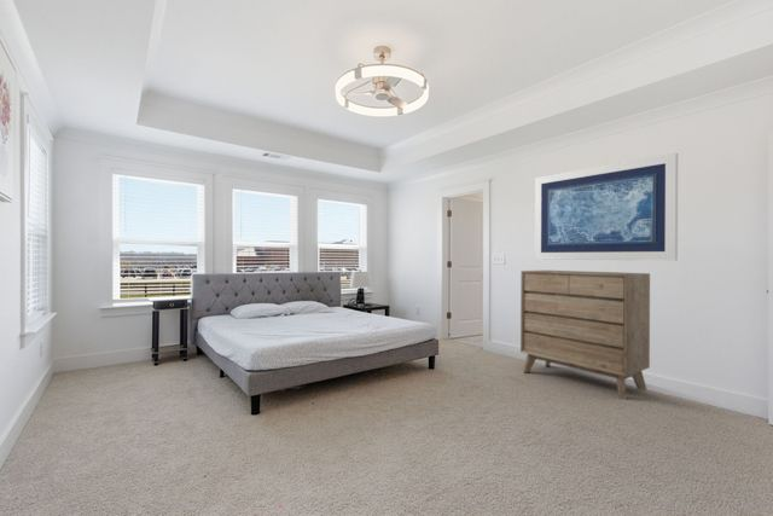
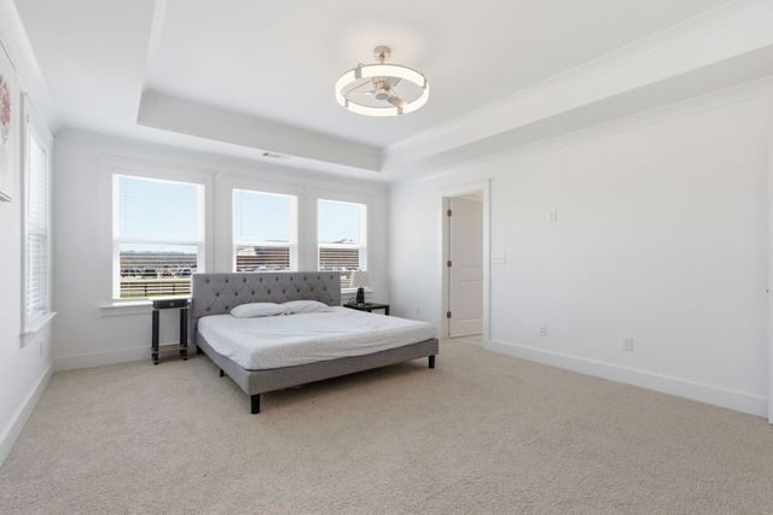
- dresser (580, 325)
- wall art (597, 213)
